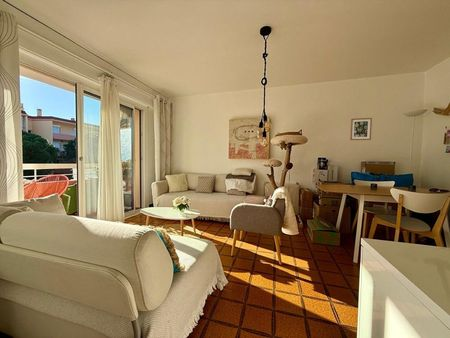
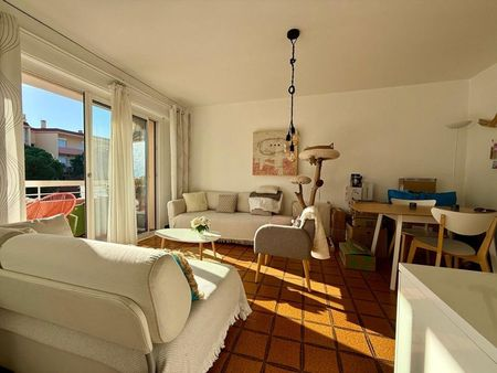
- wall art (360, 129)
